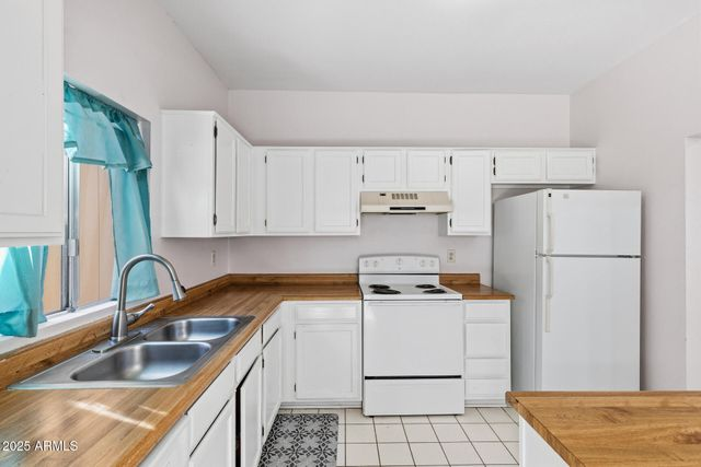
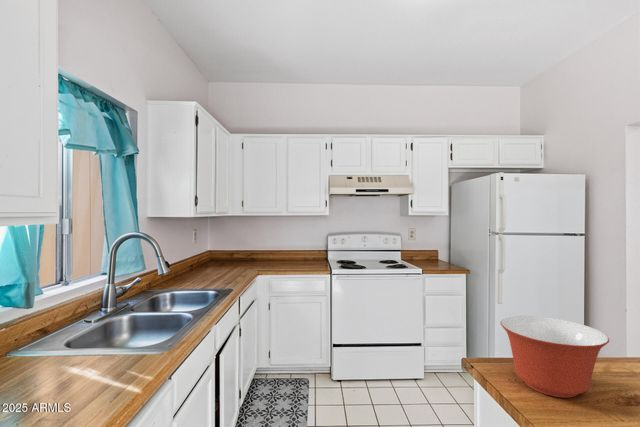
+ mixing bowl (550, 357)
